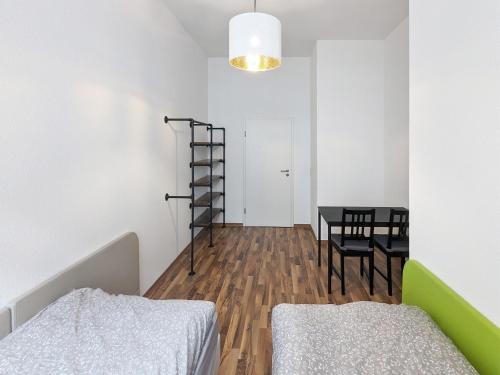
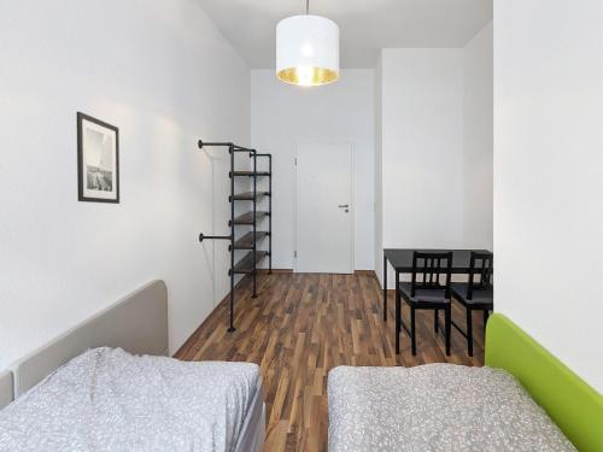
+ wall art (99, 162)
